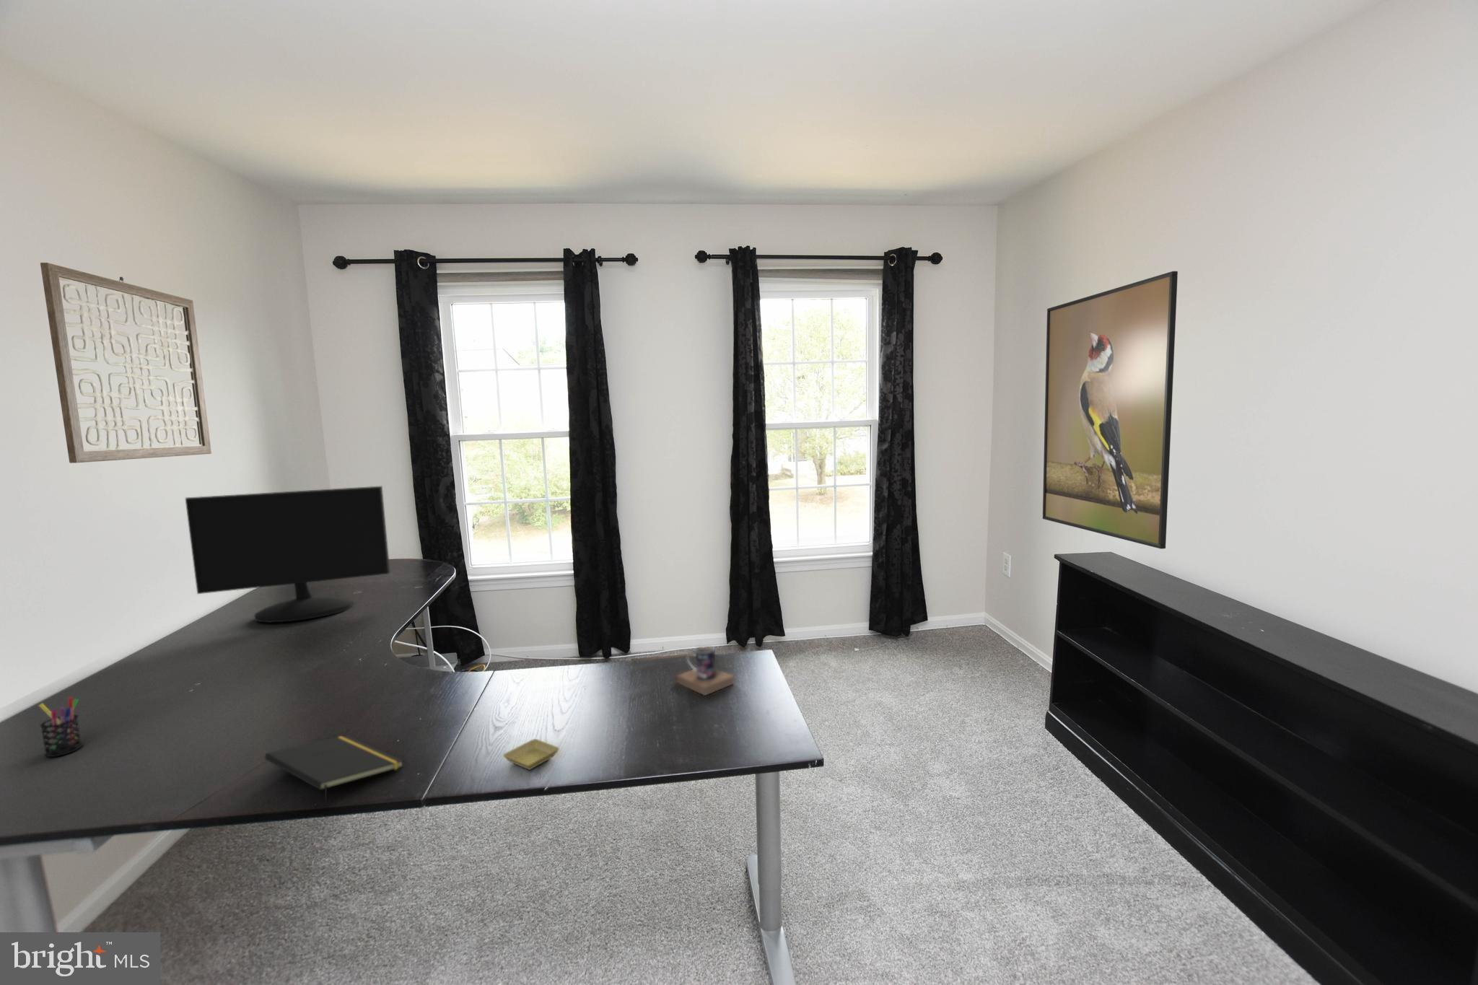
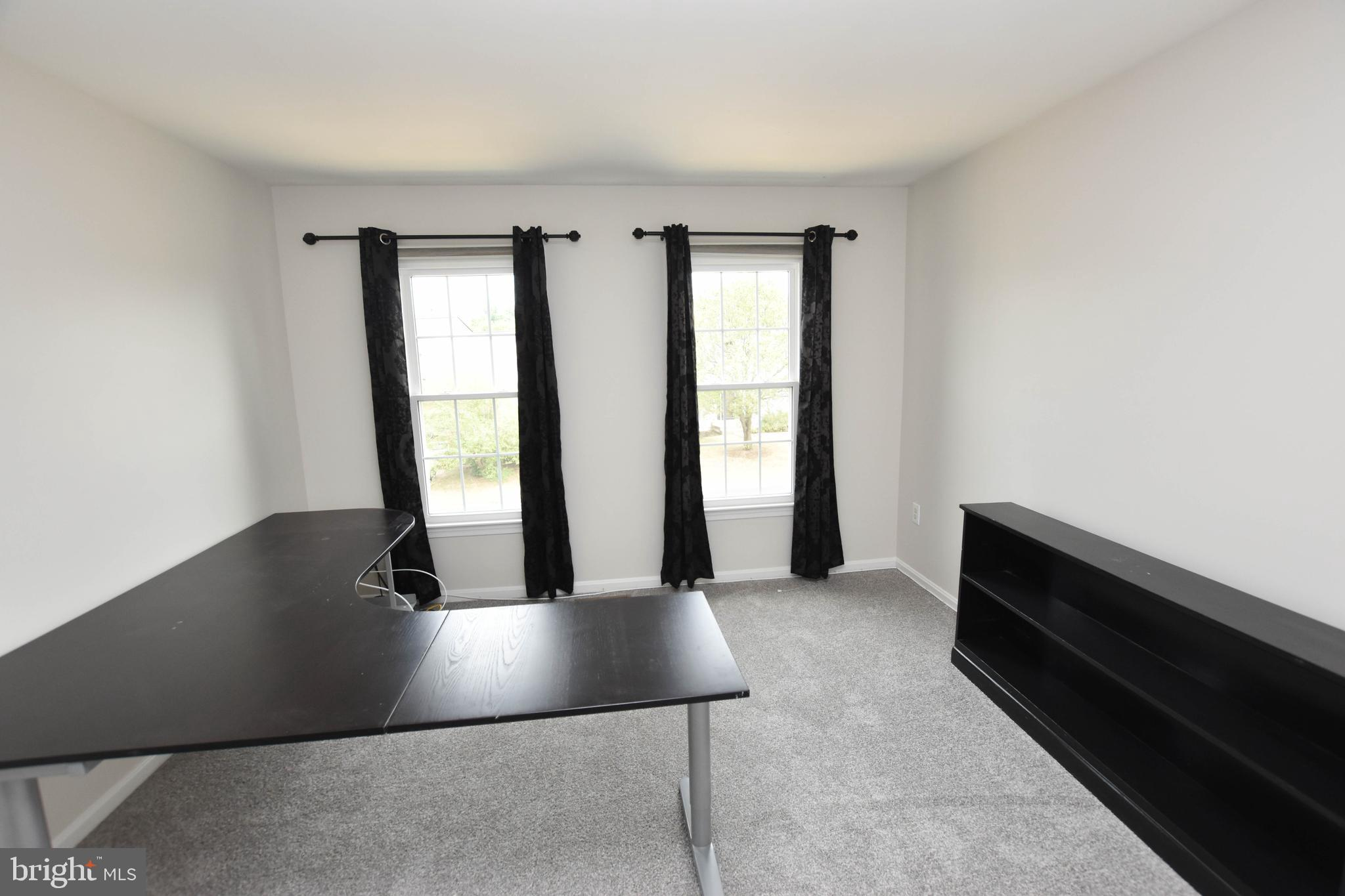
- pen holder (64, 722)
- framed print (1099, 414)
- saucer (531, 755)
- computer monitor (299, 551)
- wall art (137, 367)
- notepad (335, 760)
- mug (704, 665)
